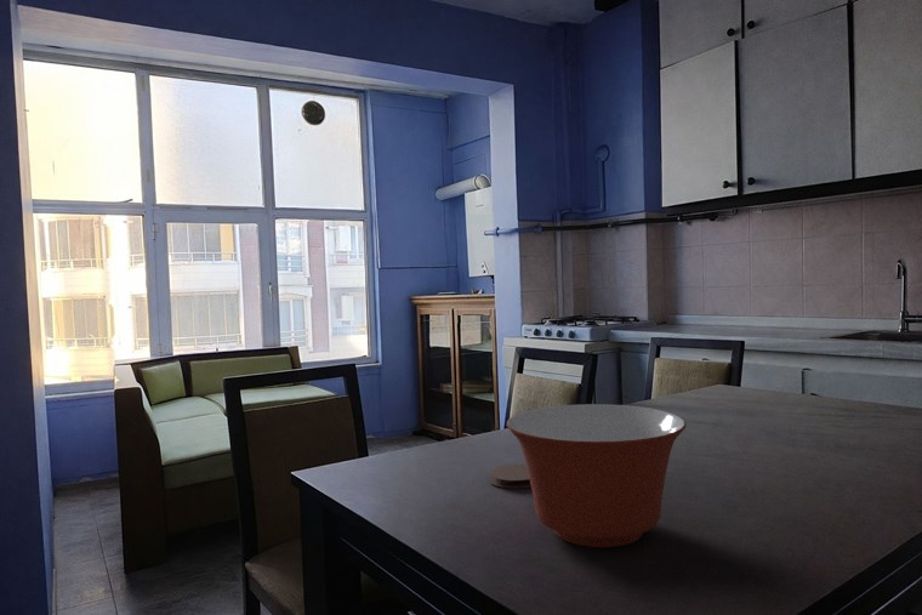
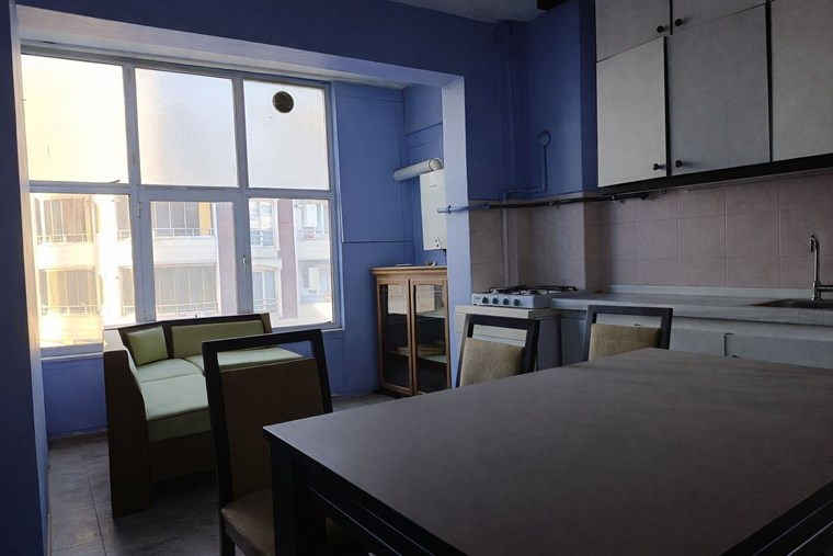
- mixing bowl (594, 474)
- coaster (516, 476)
